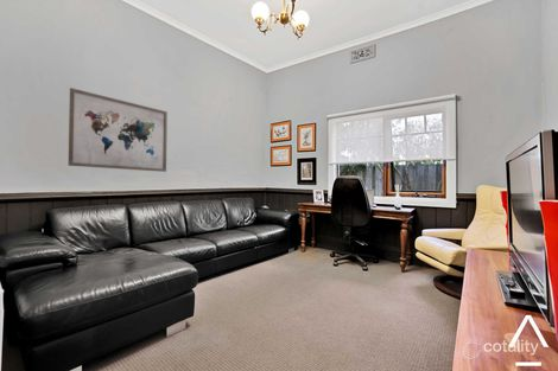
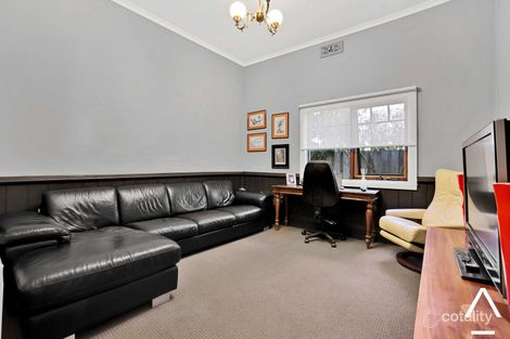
- wall art (123, 135)
